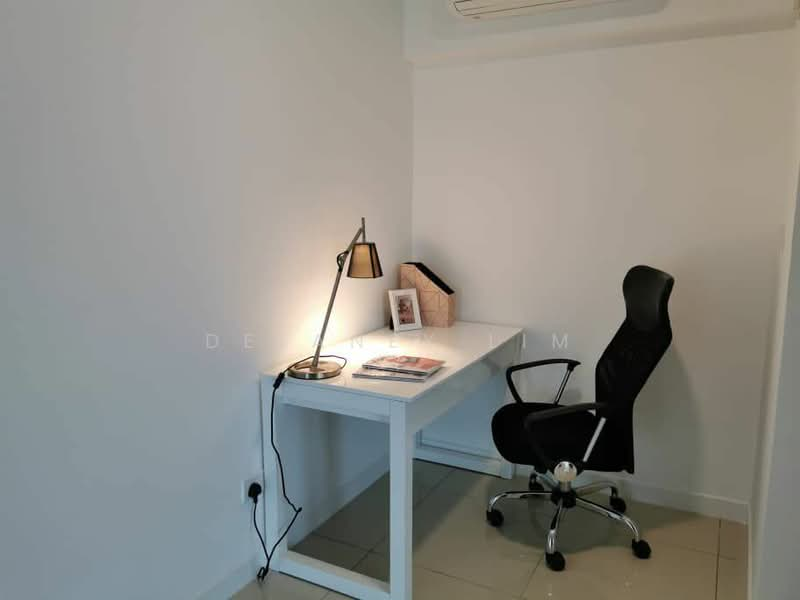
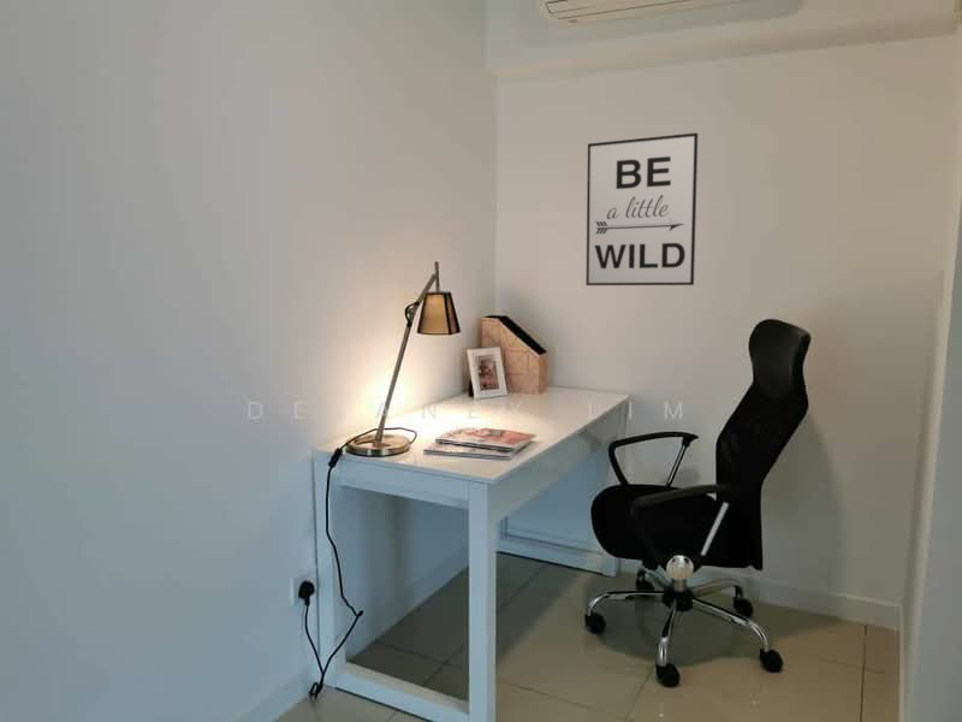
+ wall art (639, 212)
